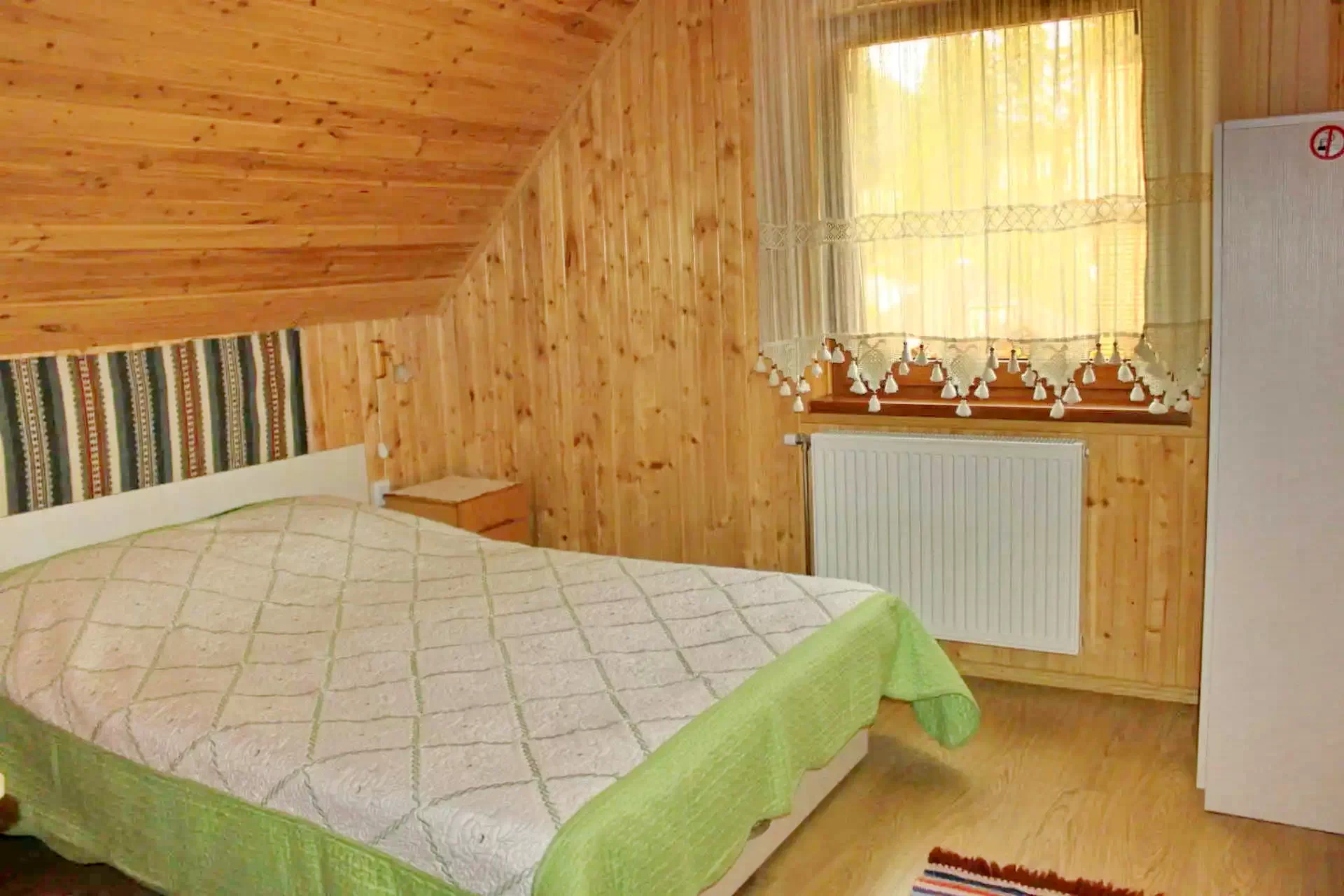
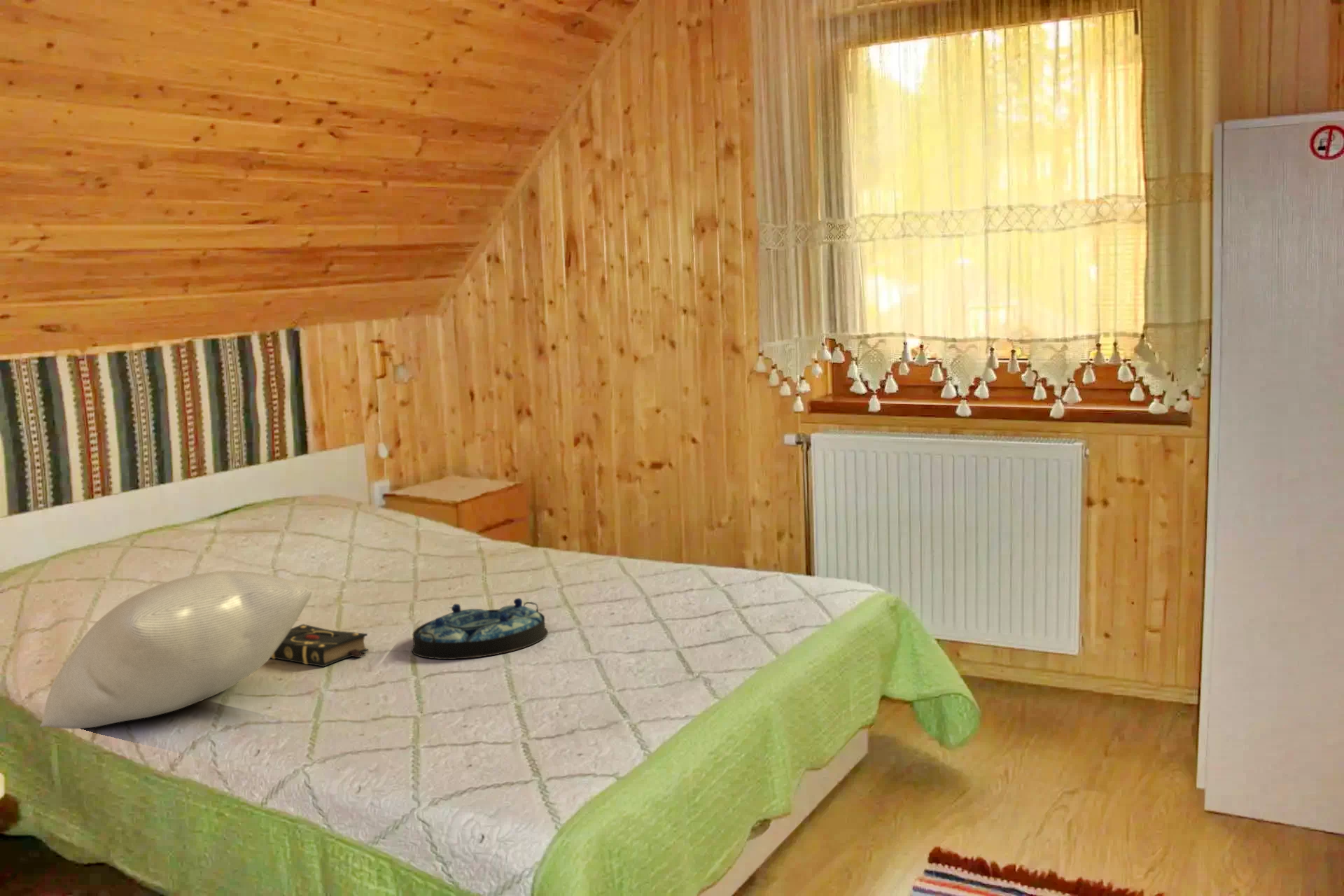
+ serving tray (480, 624)
+ pillow (178, 643)
+ book (315, 645)
